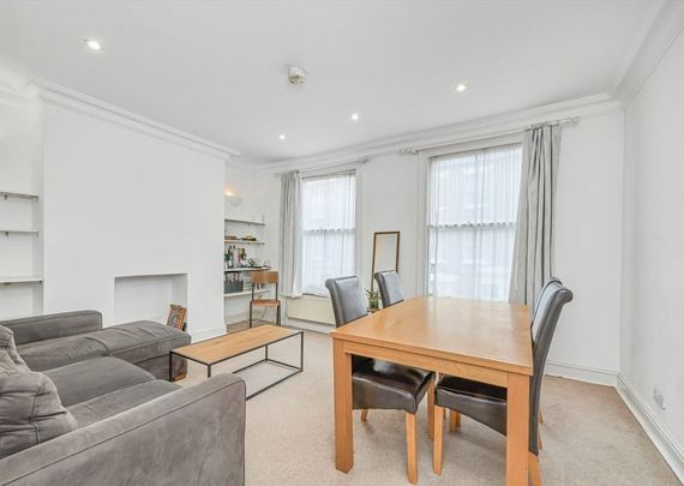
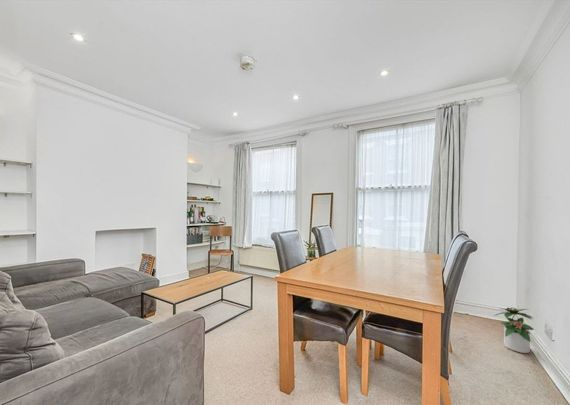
+ potted plant (514, 326)
